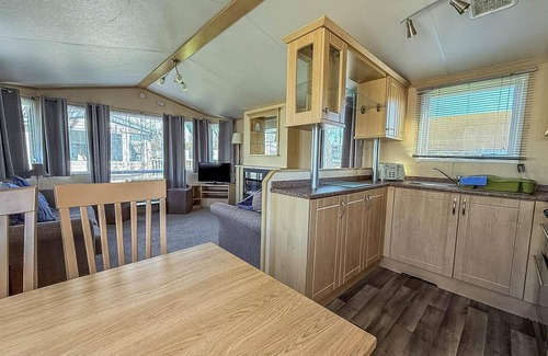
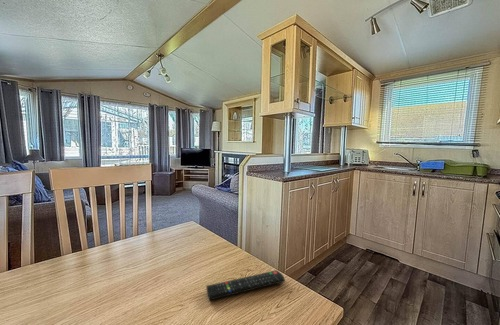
+ remote control (247, 284)
